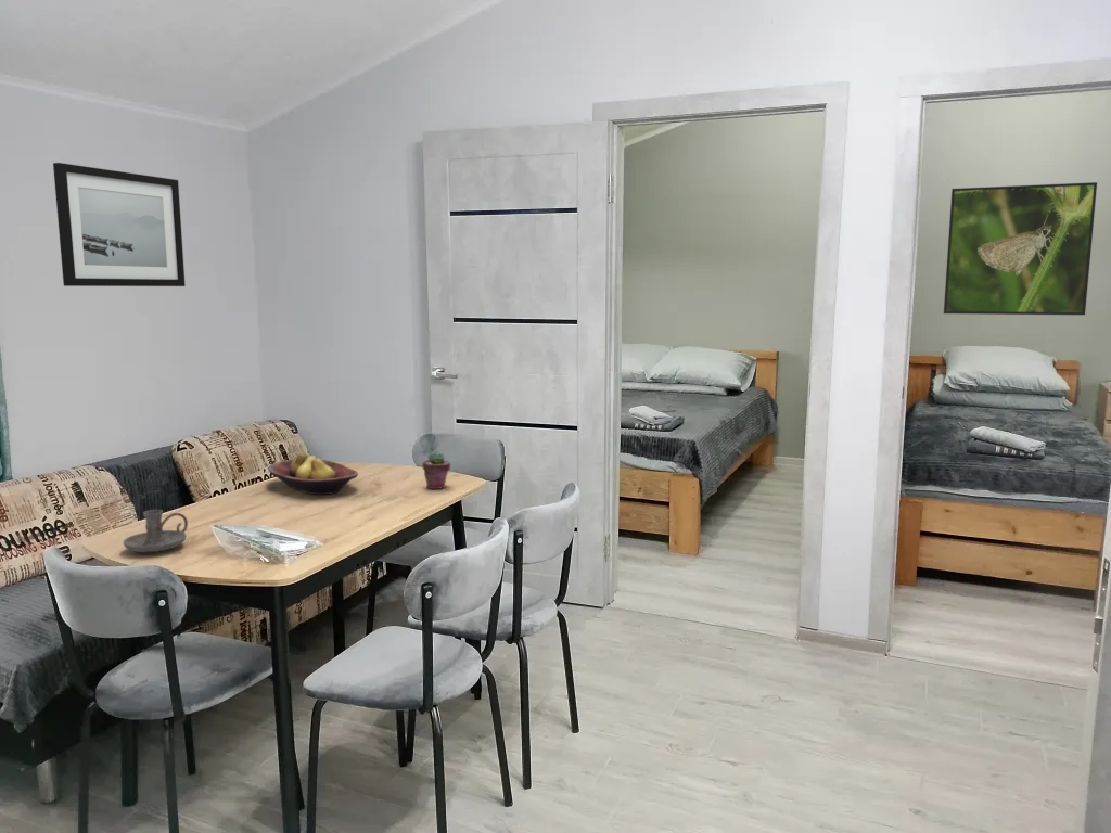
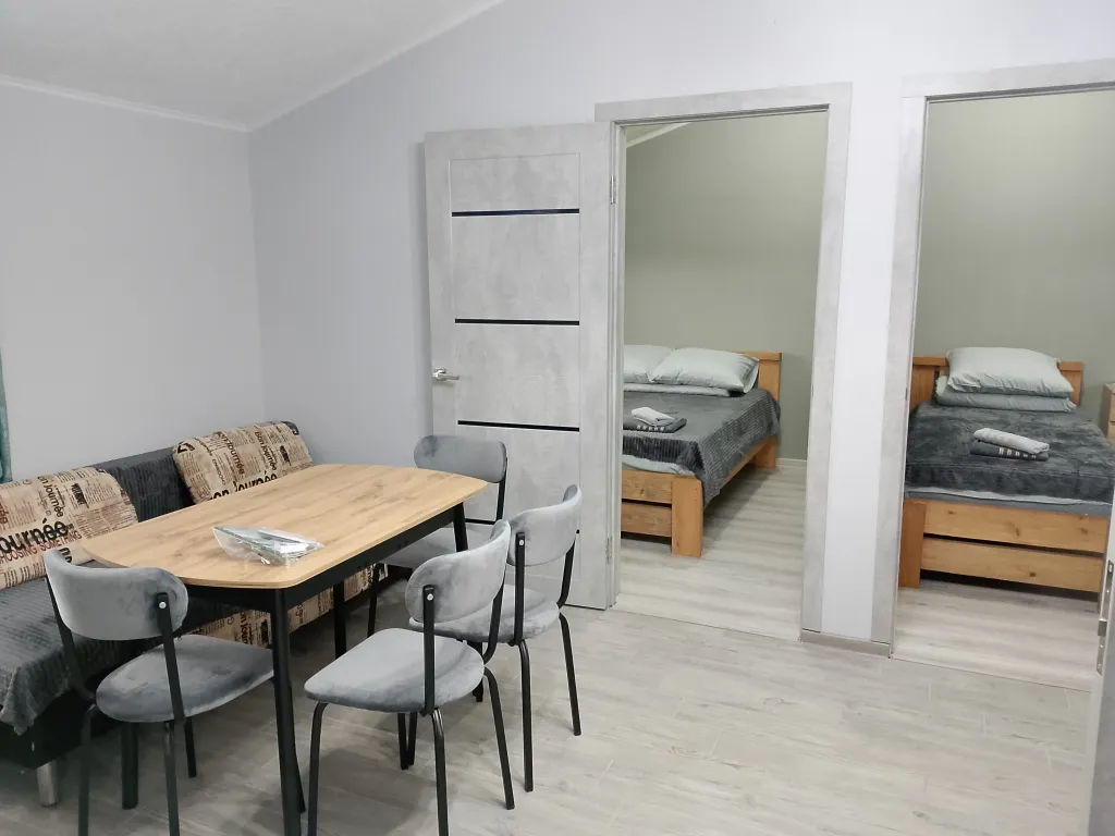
- candle holder (159, 528)
- wall art (124, 229)
- fruit bowl (311, 471)
- potted succulent (436, 469)
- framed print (1017, 251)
